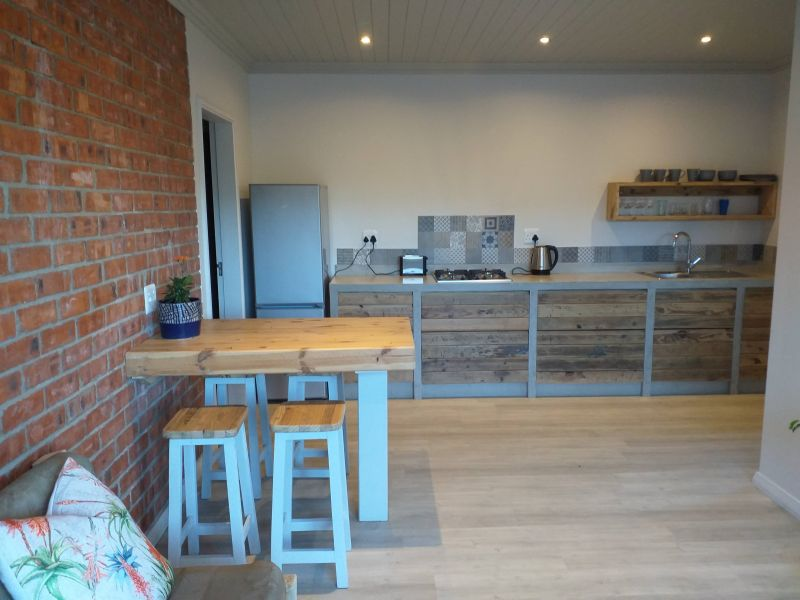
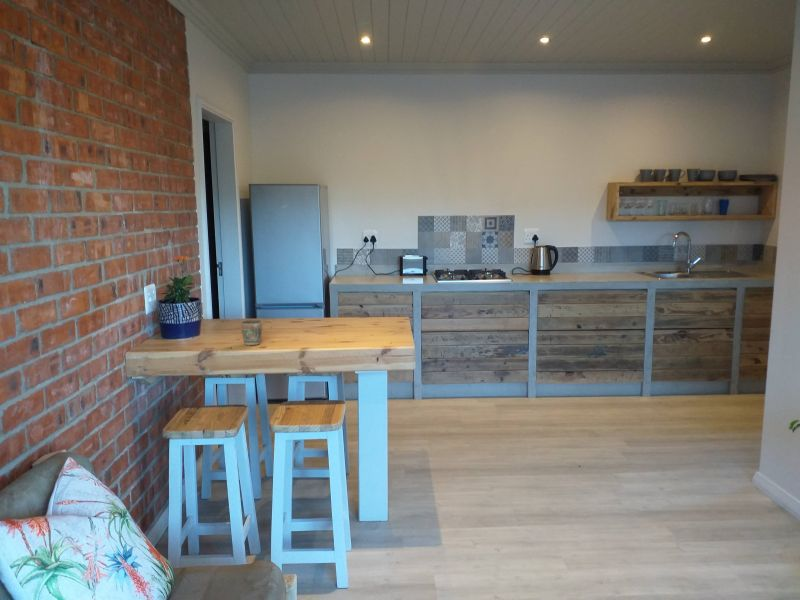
+ mug (252, 332)
